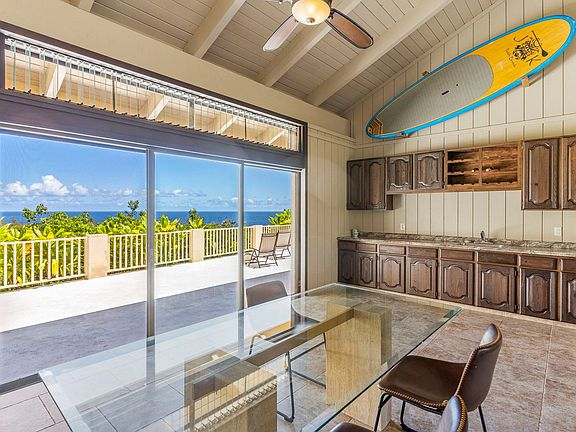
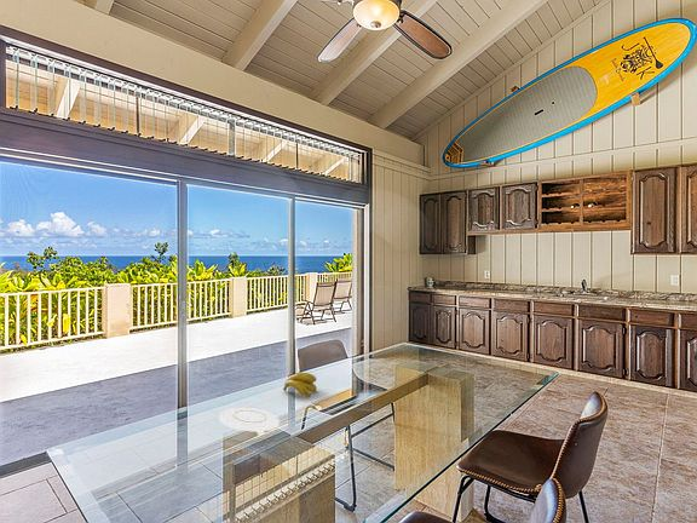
+ banana (299, 383)
+ plate (249, 418)
